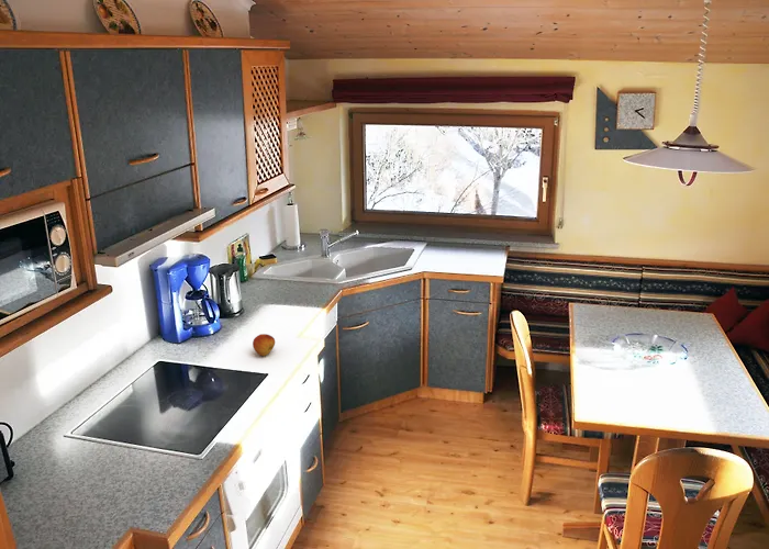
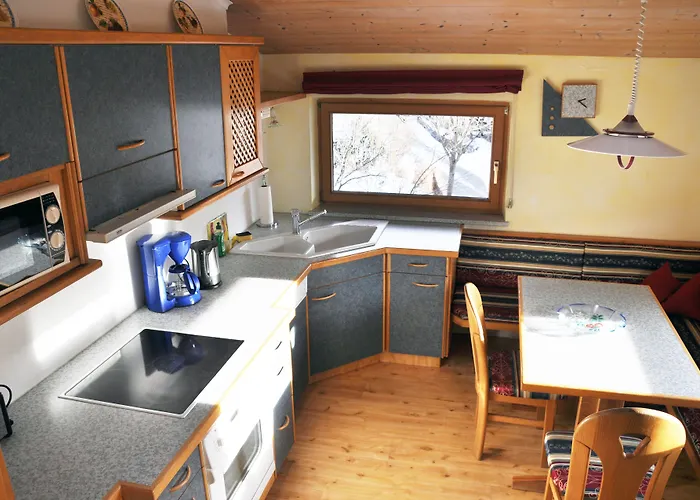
- fruit (263, 345)
